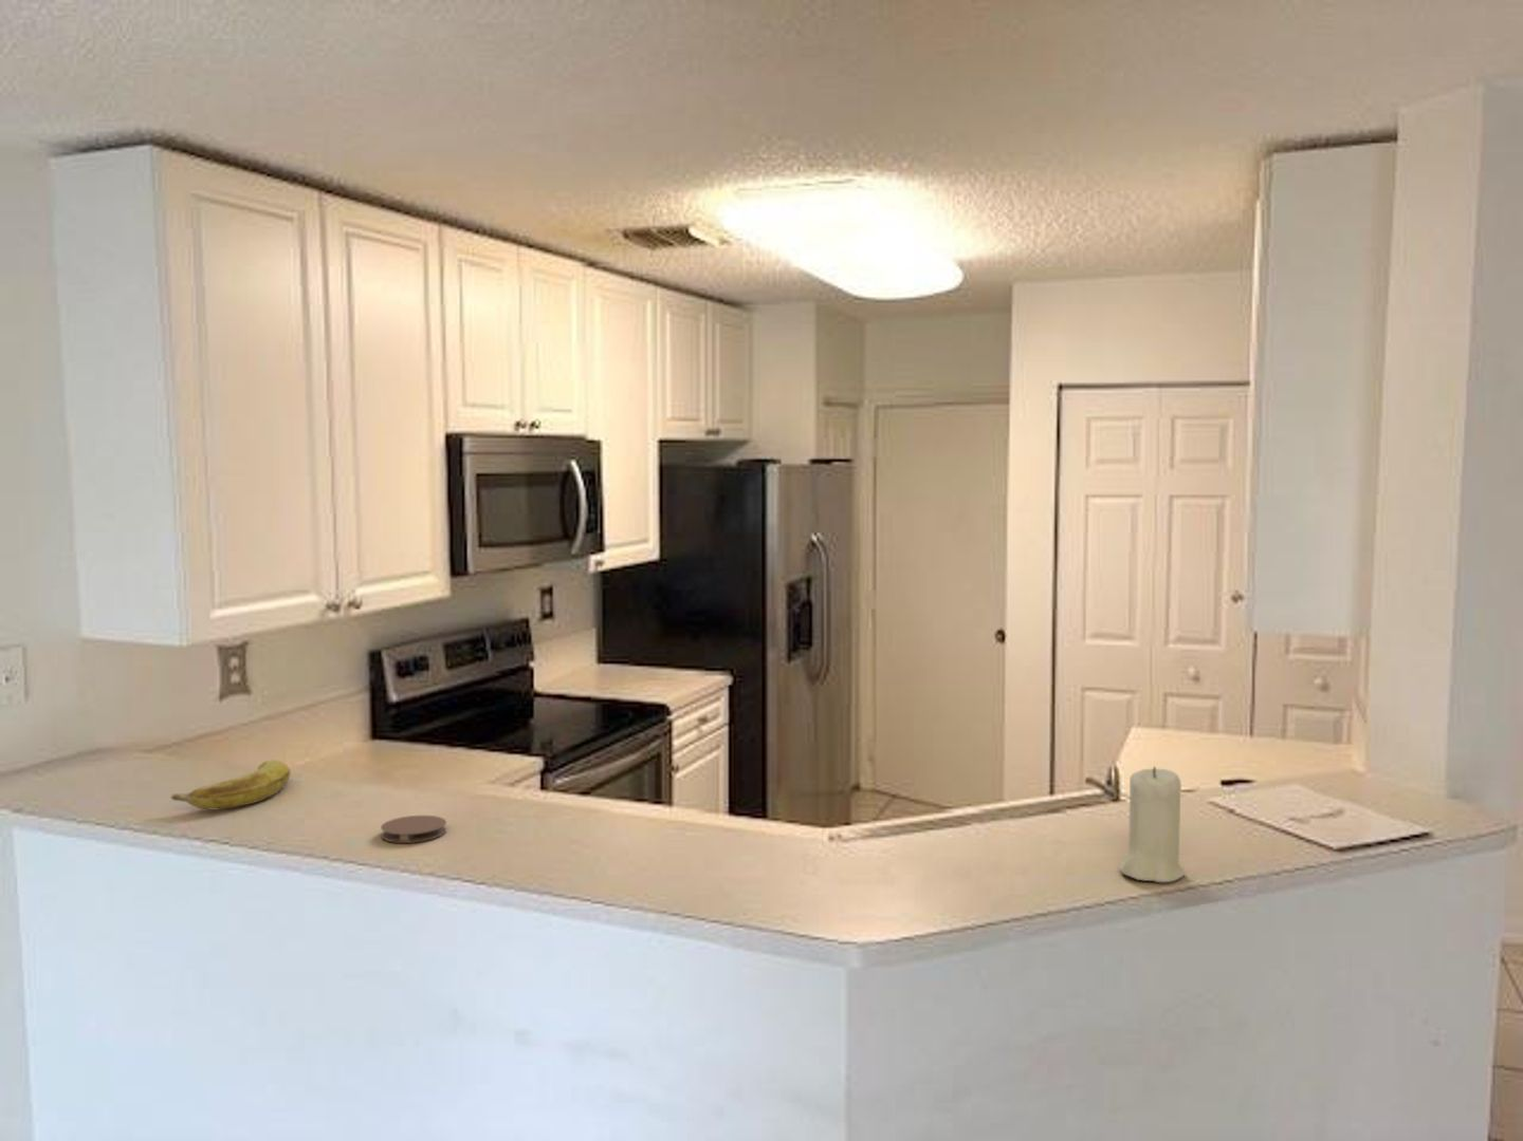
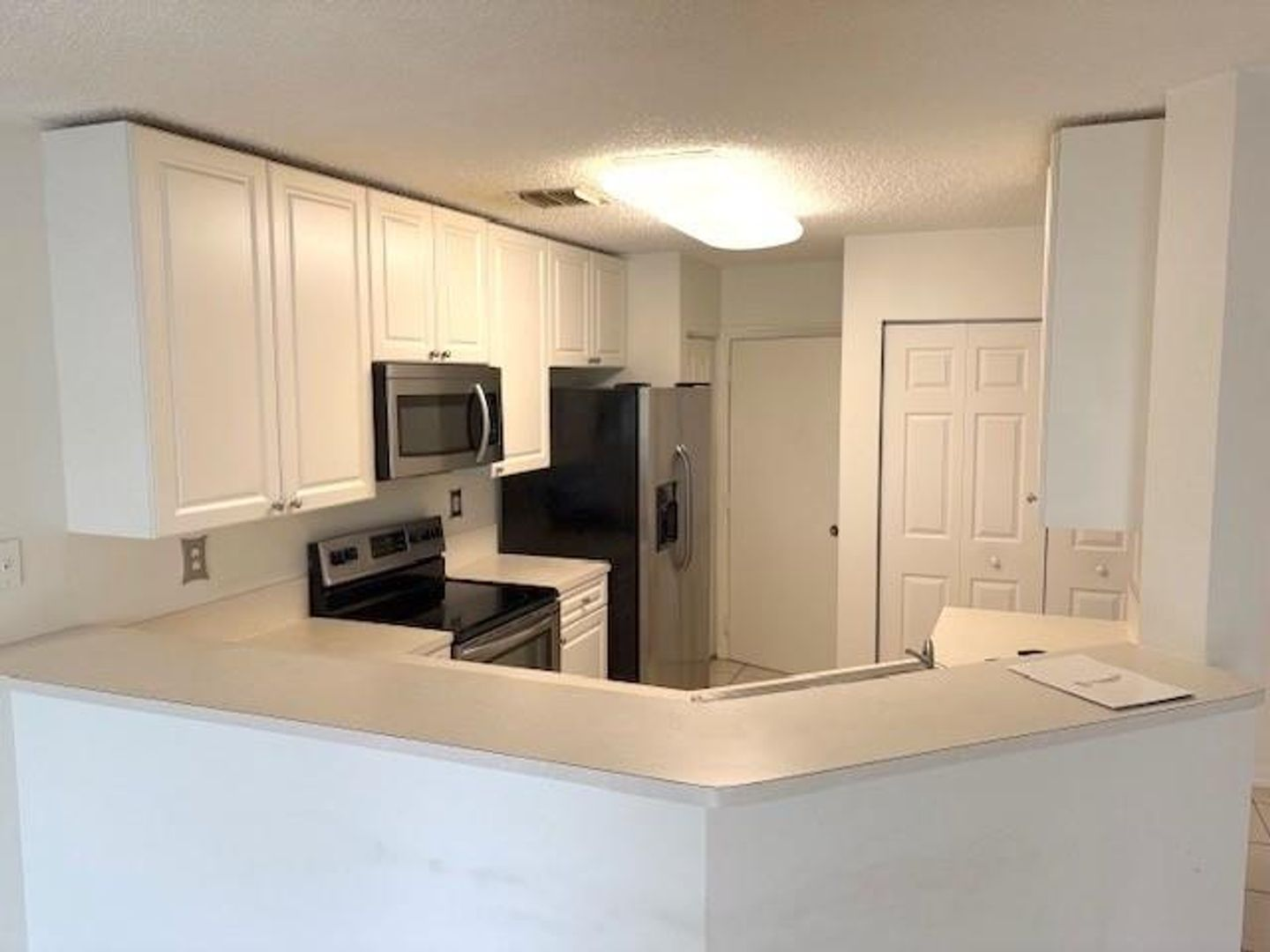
- coaster (414, 828)
- candle (1151, 820)
- banana (234, 783)
